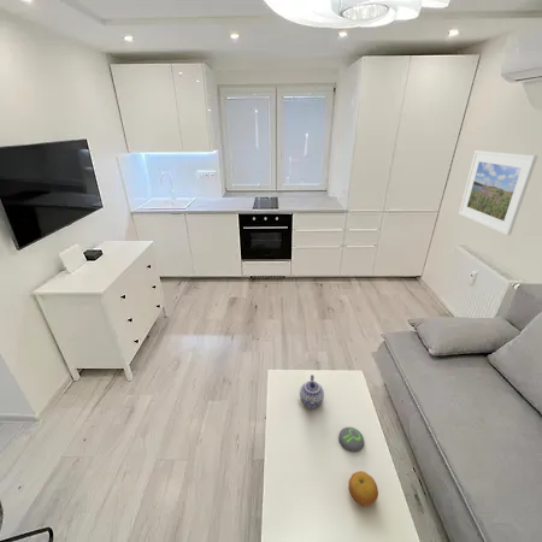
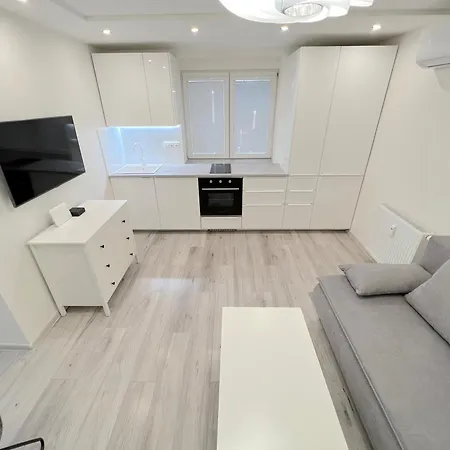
- coaster (350, 437)
- teapot (312, 391)
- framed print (491, 189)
- fruit (363, 488)
